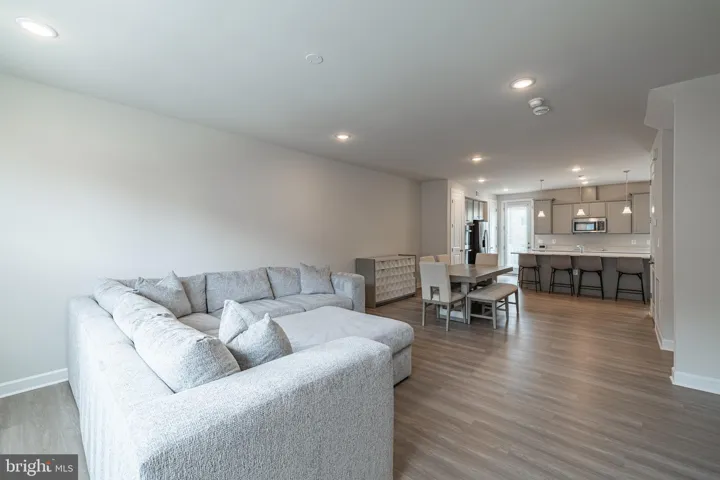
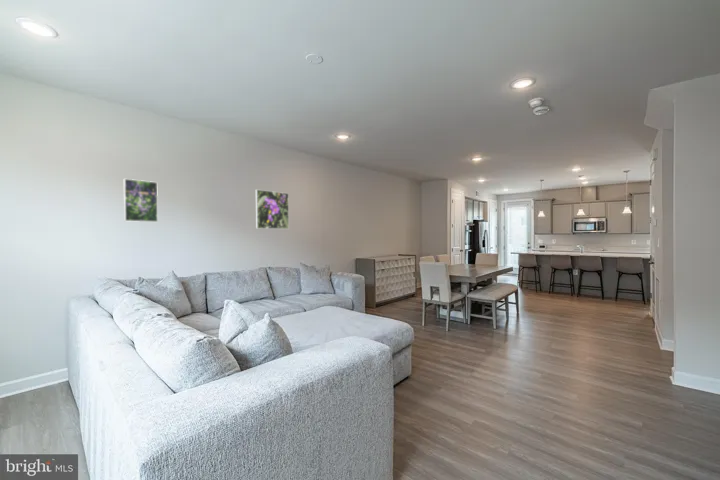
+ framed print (272, 210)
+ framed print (141, 201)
